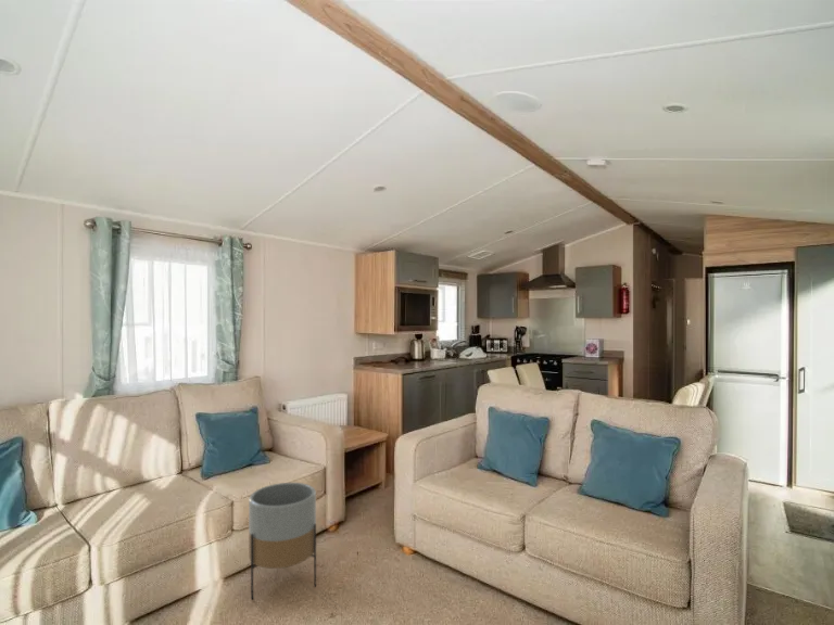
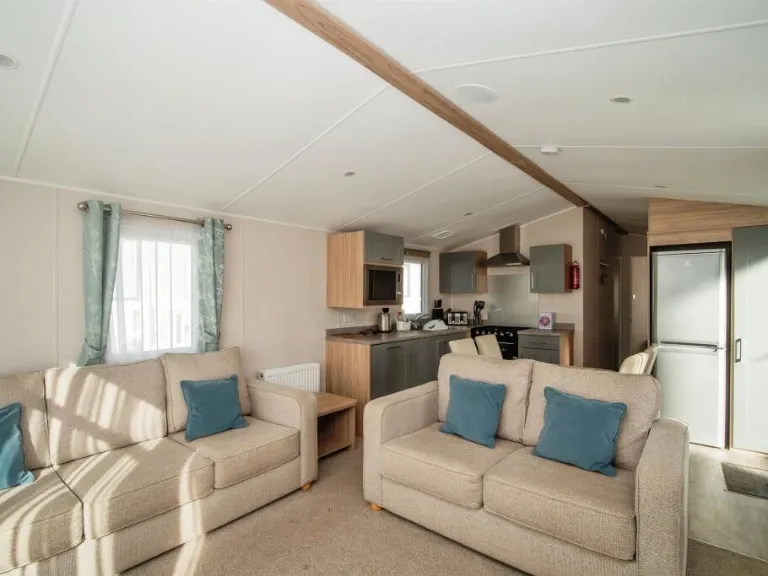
- planter (281, 538)
